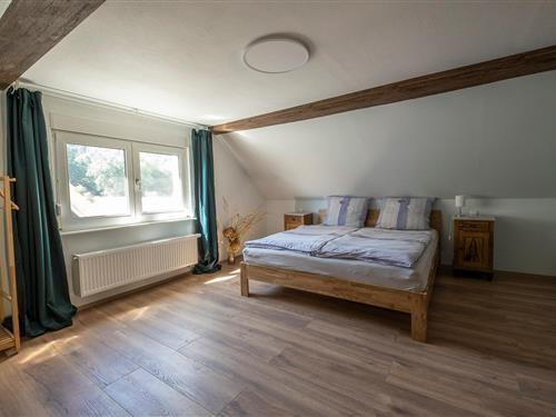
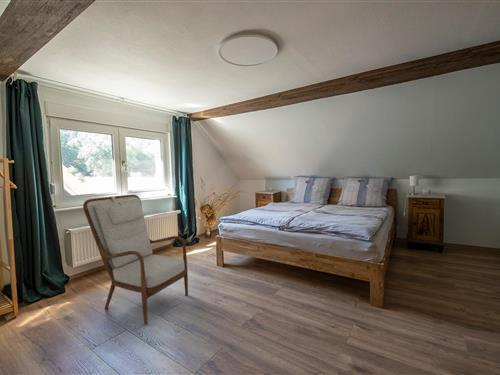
+ armchair (140, 249)
